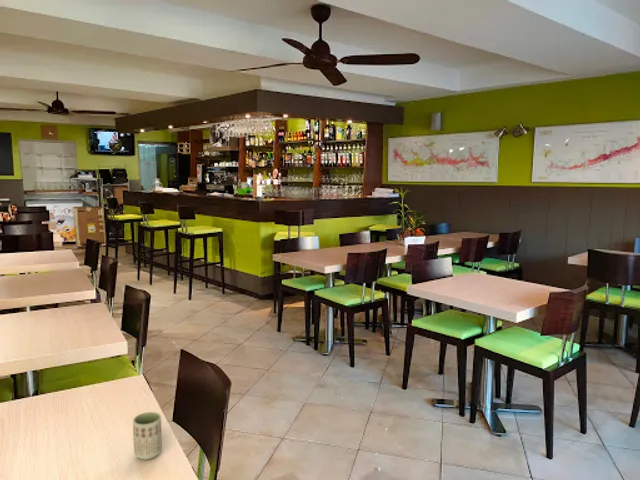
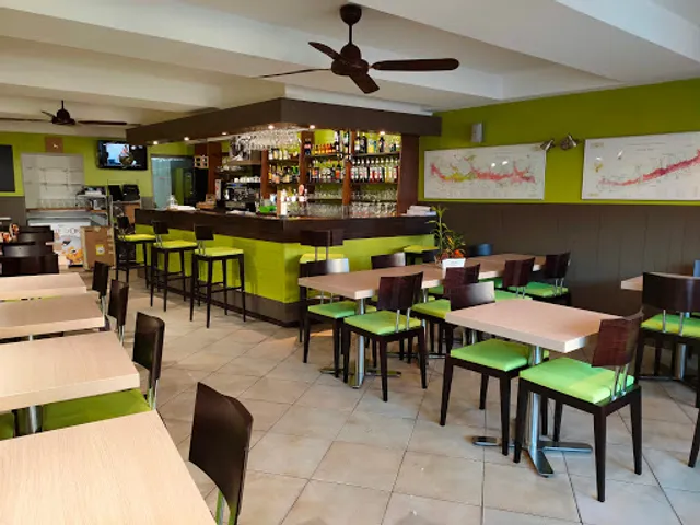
- cup (147, 436)
